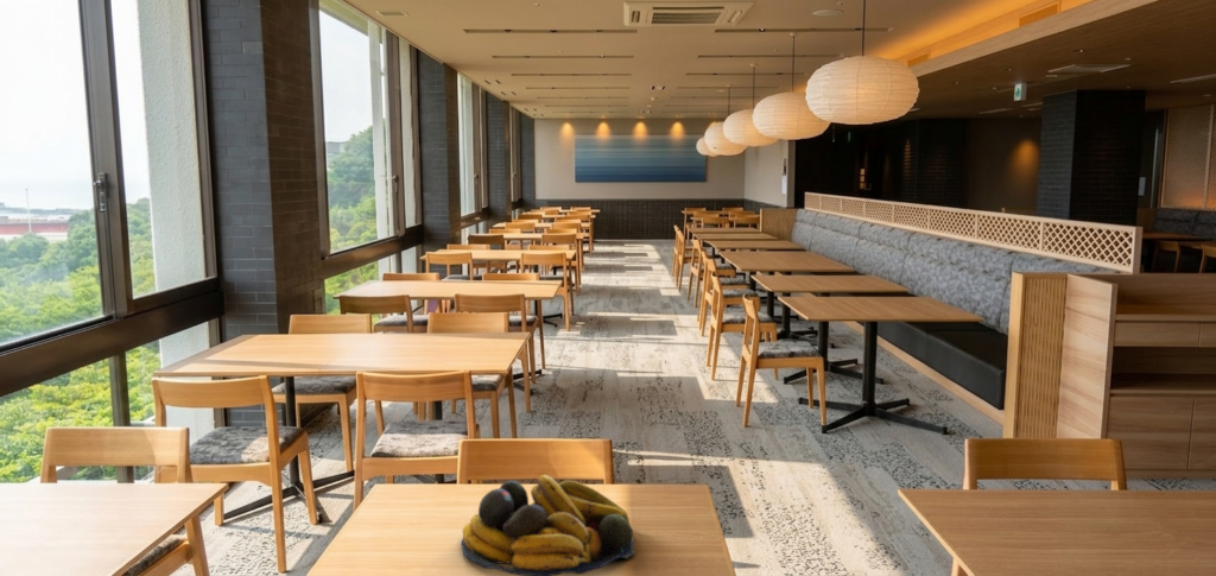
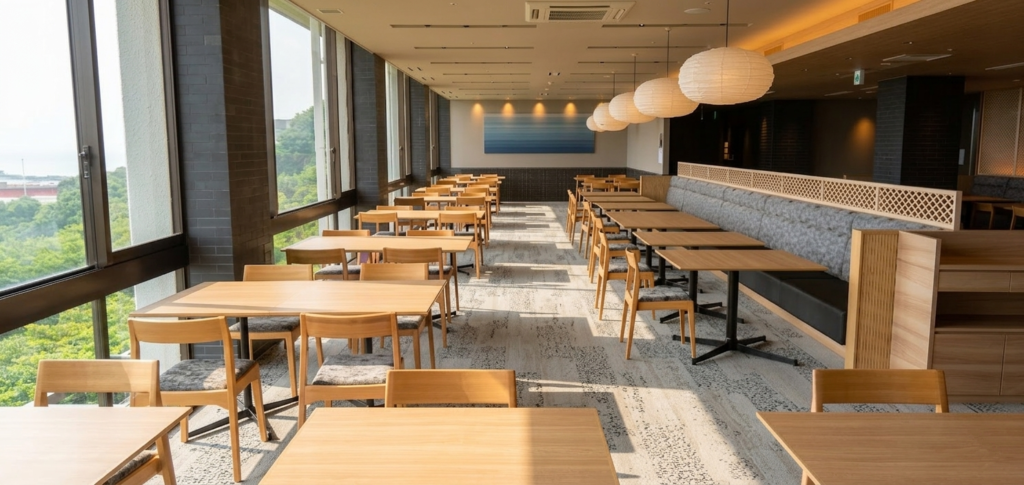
- fruit bowl (547, 512)
